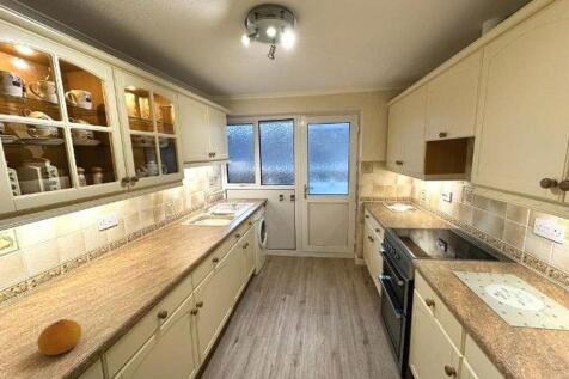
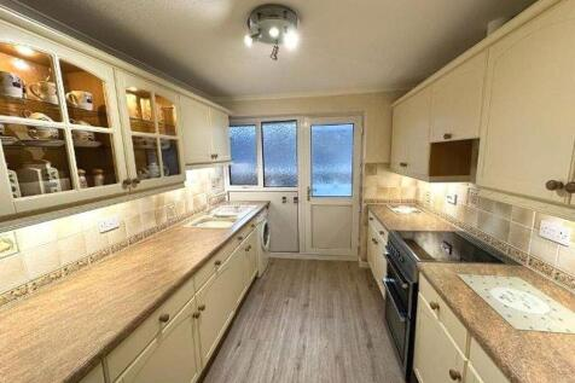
- fruit (60, 335)
